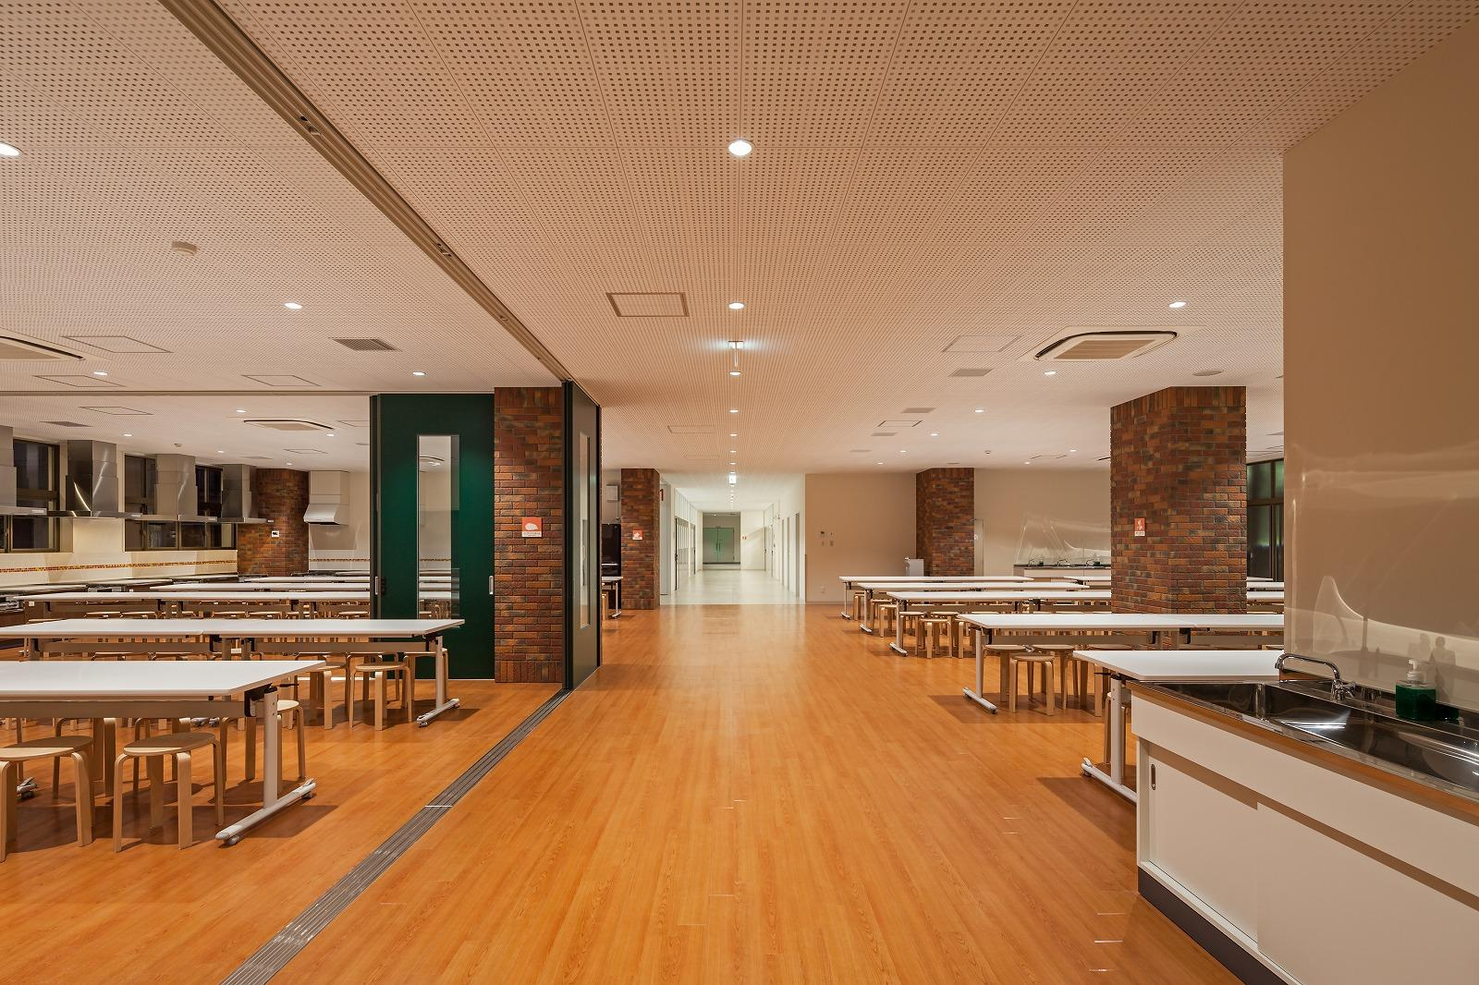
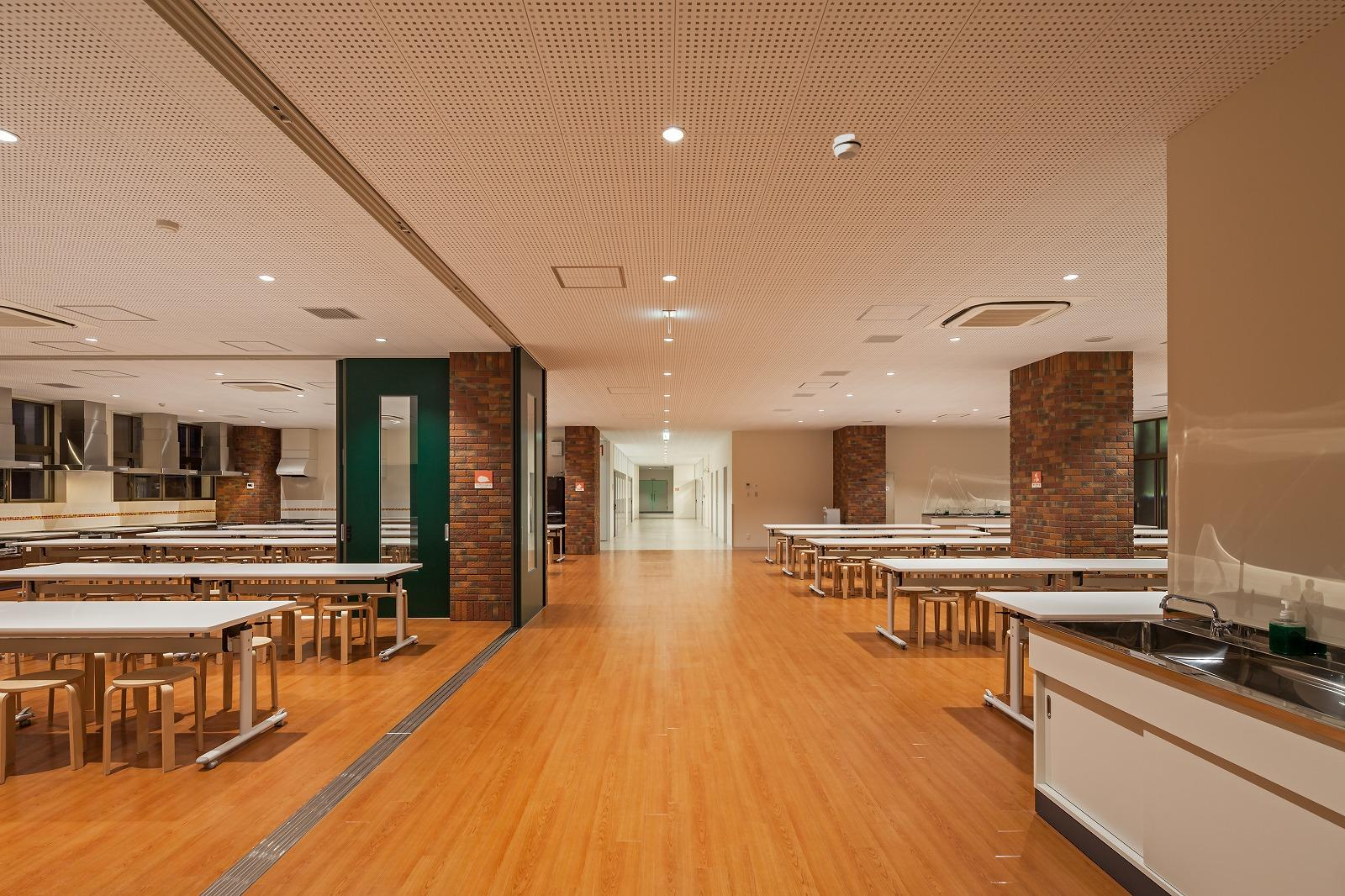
+ smoke detector (847, 147)
